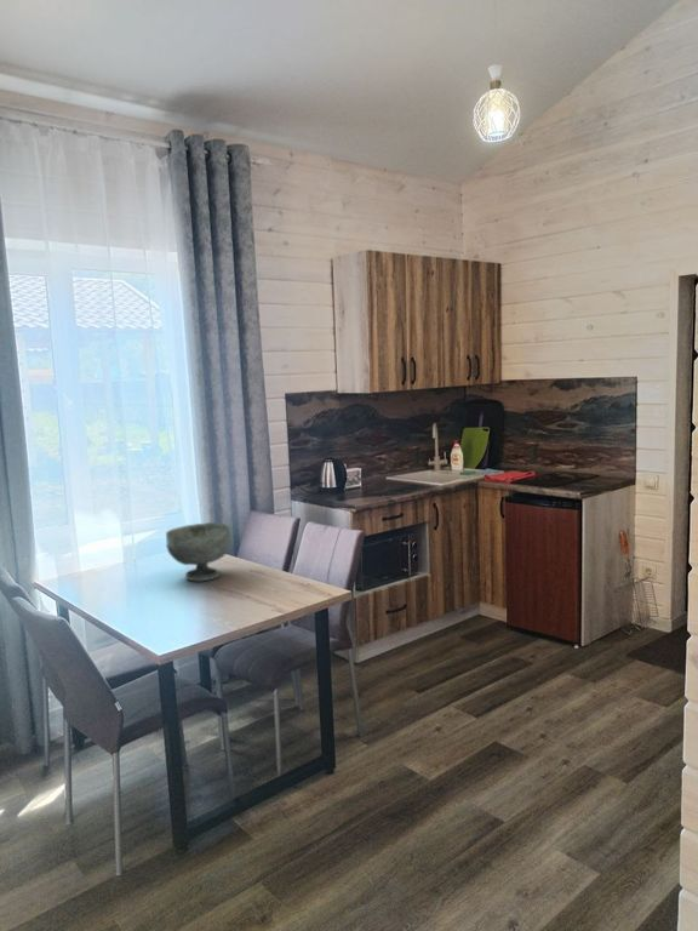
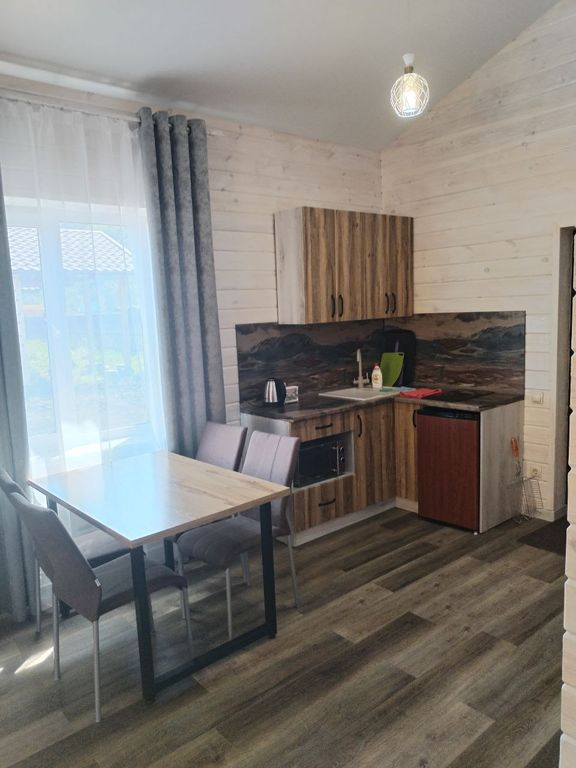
- decorative bowl (200, 552)
